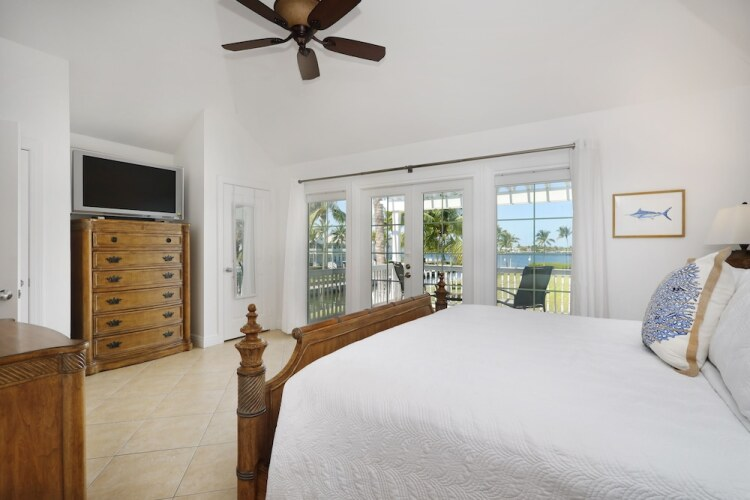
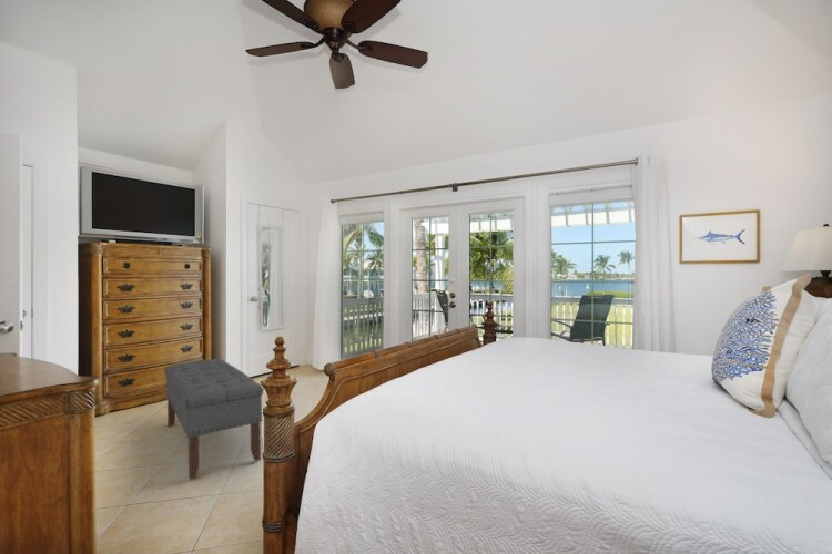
+ bench (209, 406)
